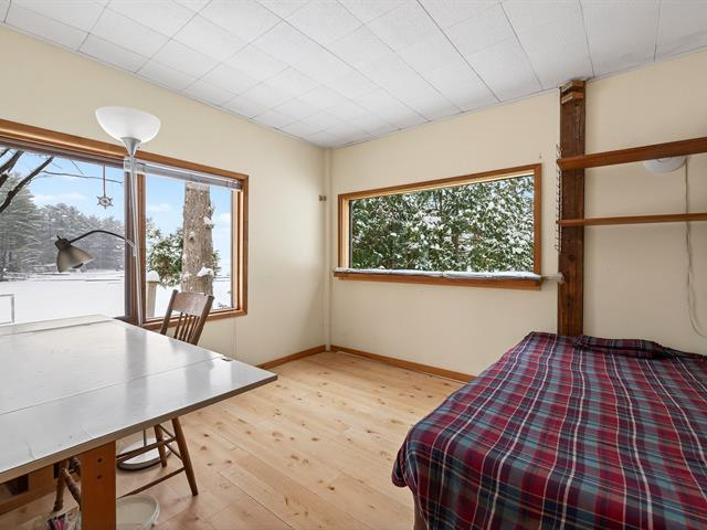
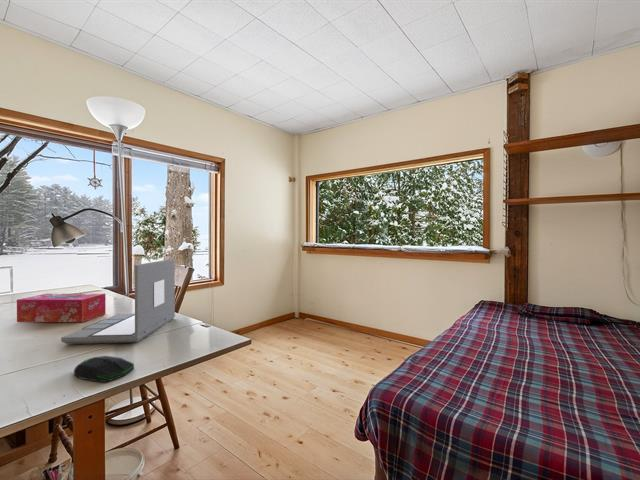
+ tissue box (63, 307)
+ laptop (135, 295)
+ computer mouse (104, 364)
